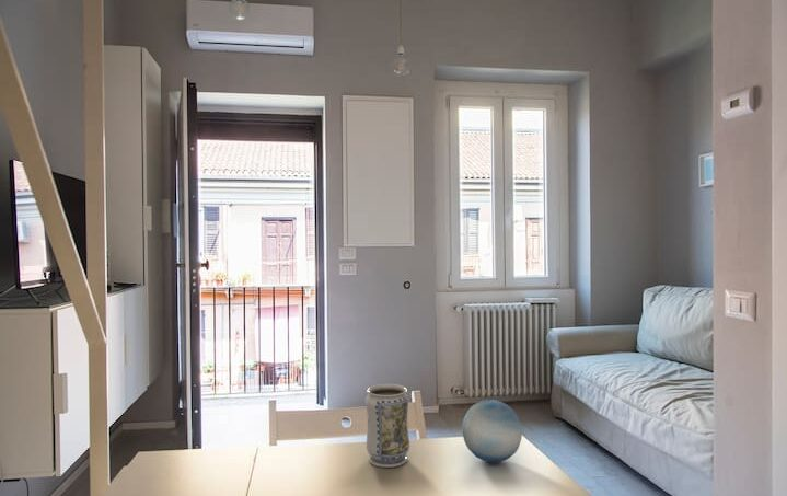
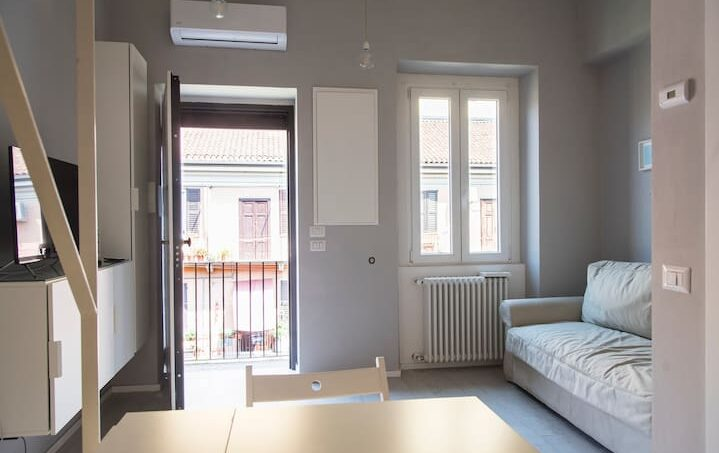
- decorative ball (491, 430)
- vase (387, 424)
